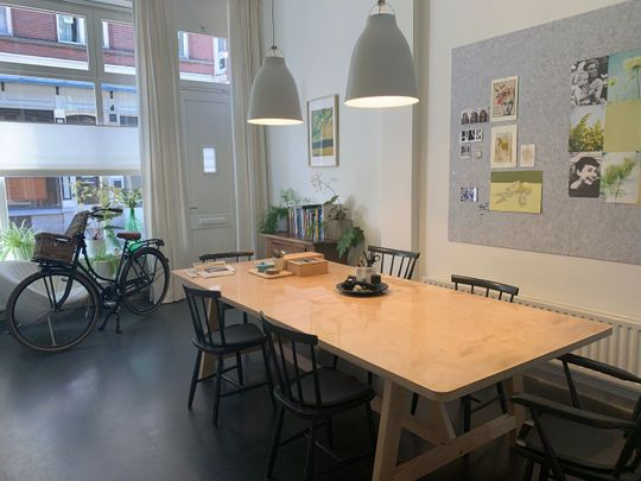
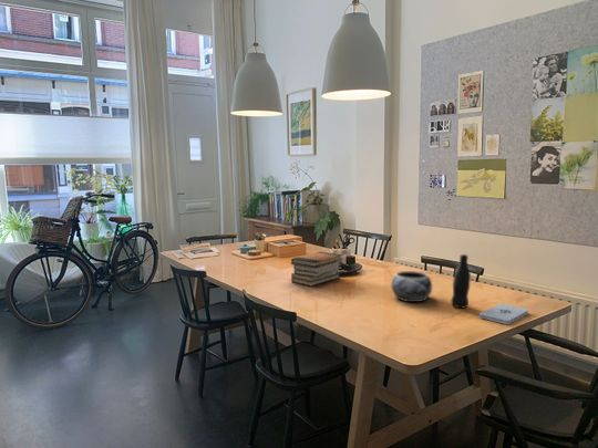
+ book stack (317, 268)
+ decorative bowl (411, 285)
+ notepad (504, 313)
+ bottle (461, 280)
